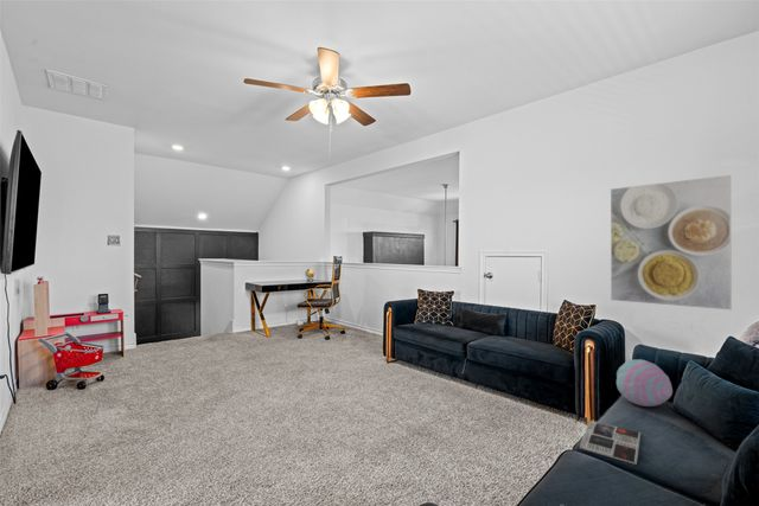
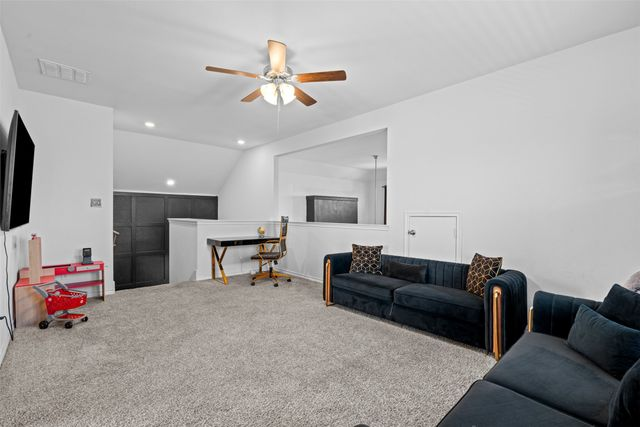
- magazine (611, 438)
- cushion (643, 383)
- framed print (665, 243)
